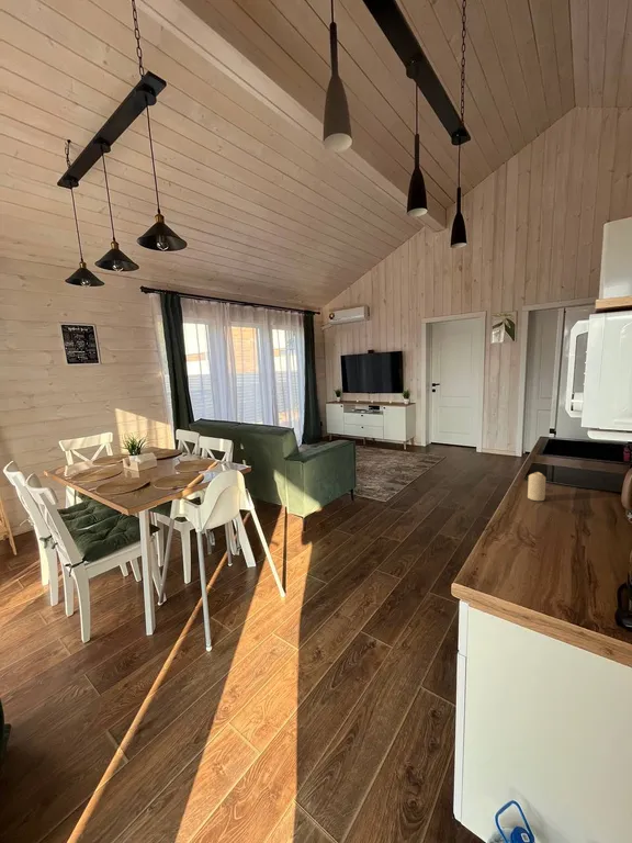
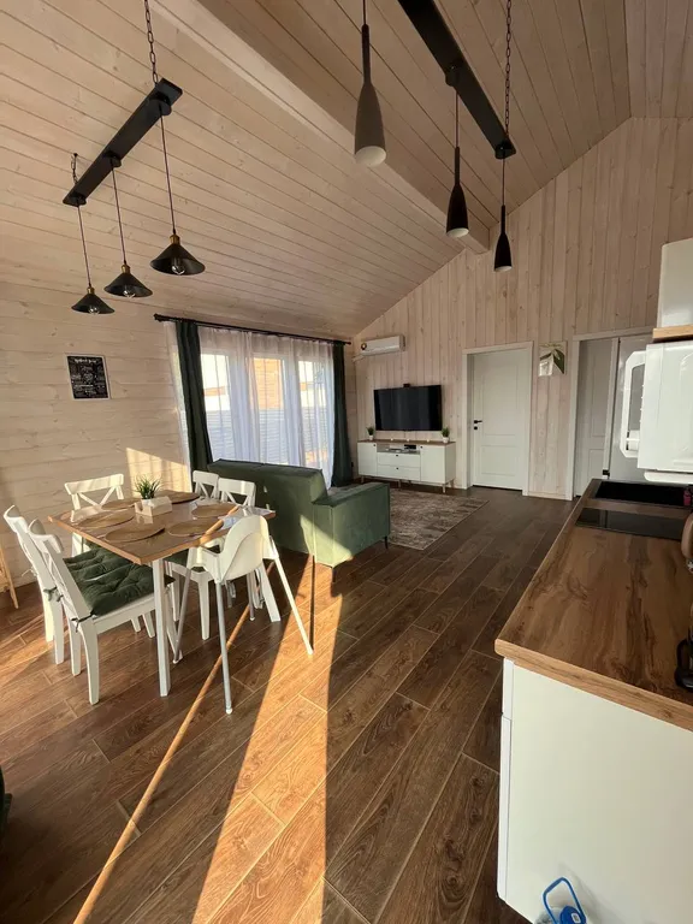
- candle (537, 485)
